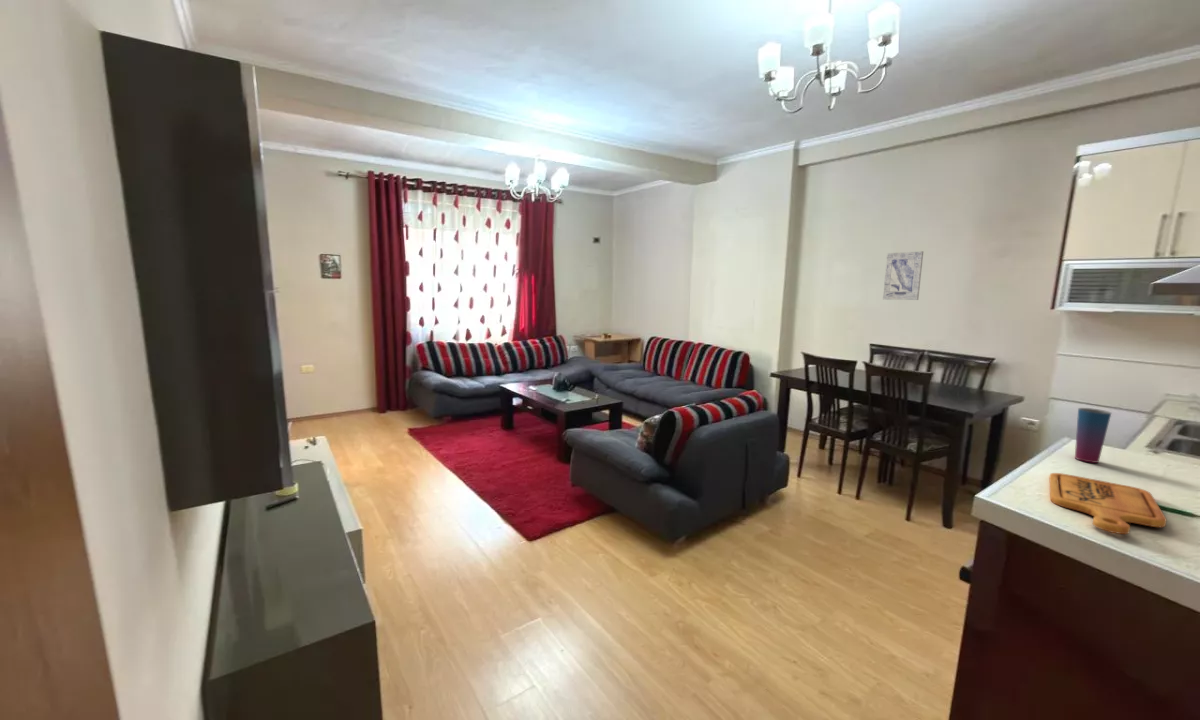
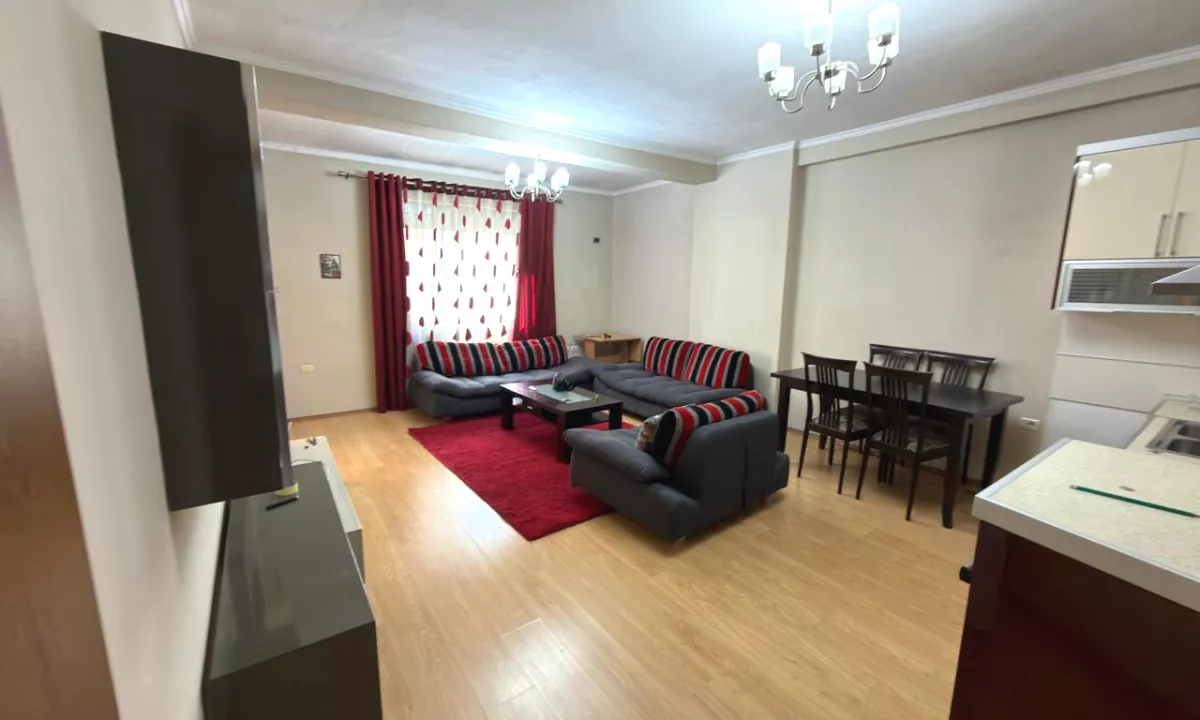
- cutting board (1103, 503)
- wall art (902, 276)
- cup (1090, 435)
